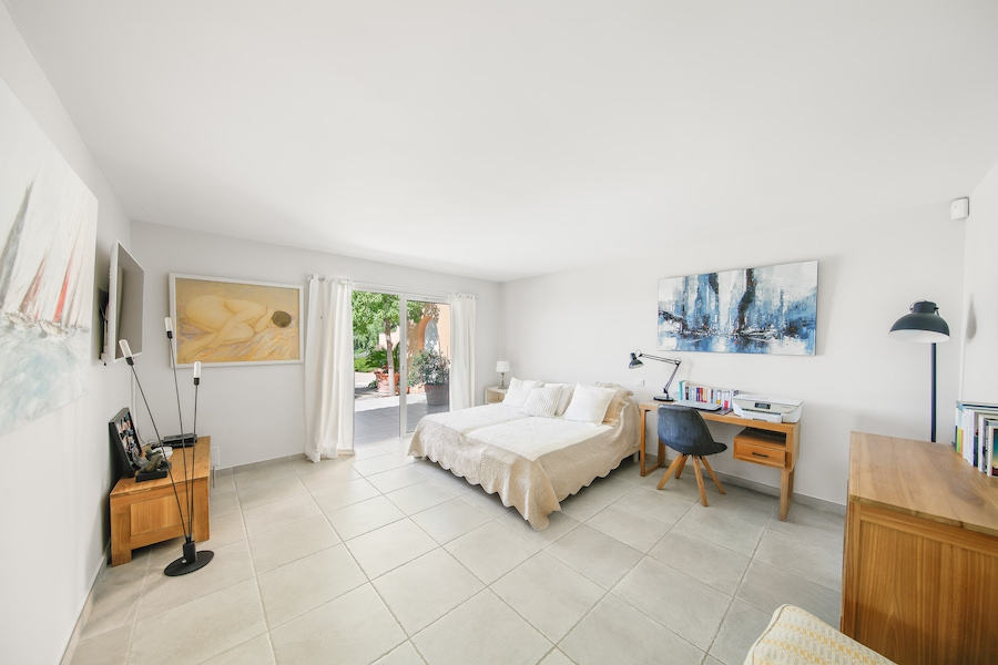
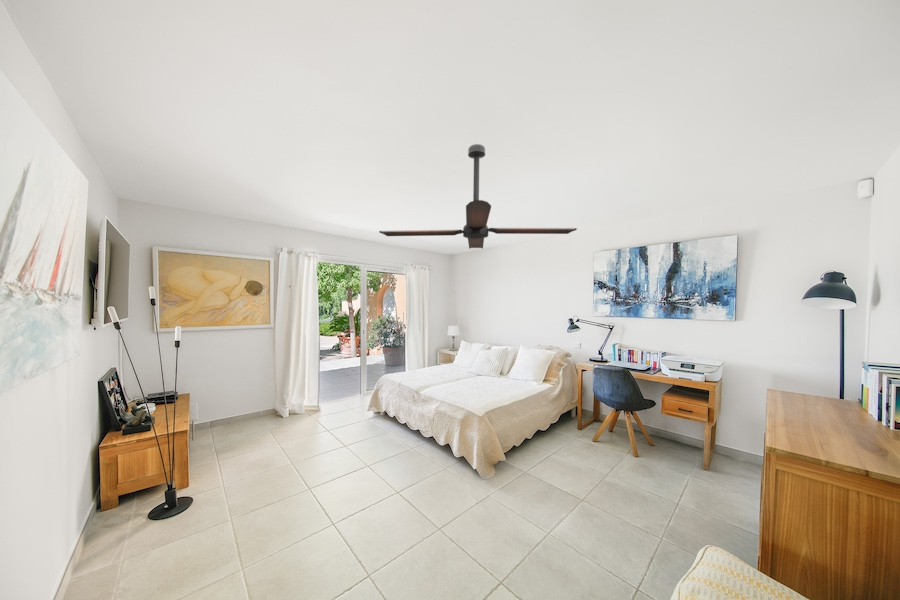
+ ceiling fan (475, 193)
